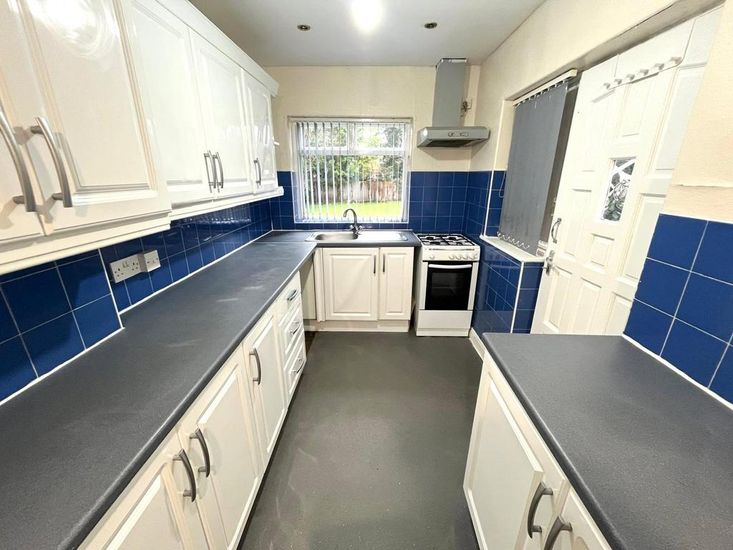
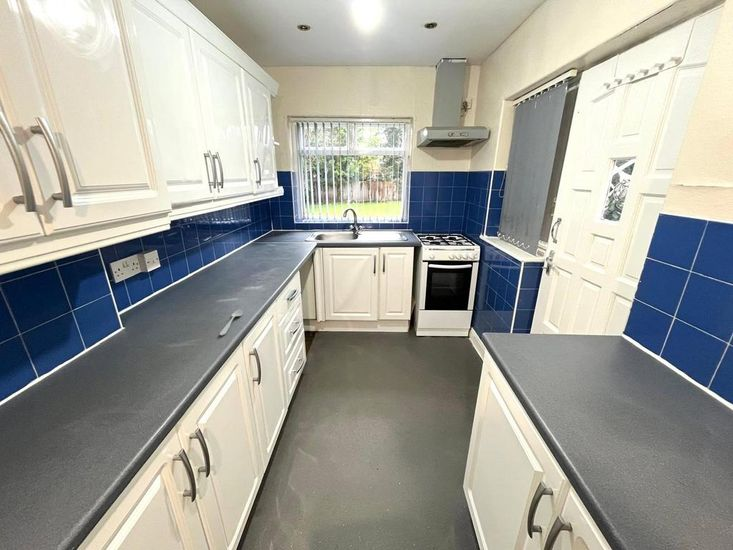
+ spoon (231, 321)
